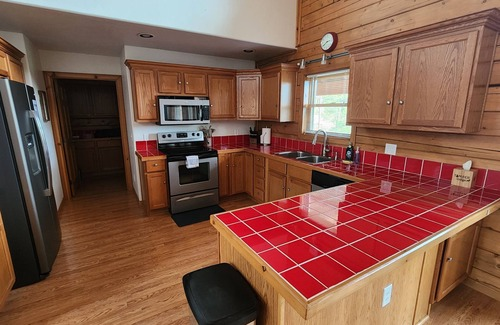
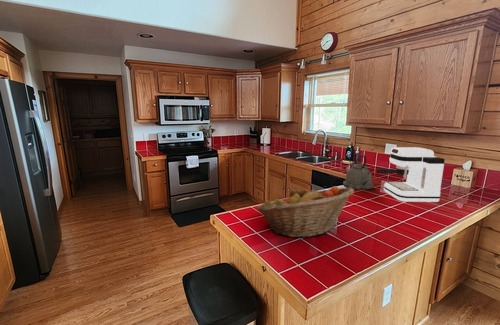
+ kettle (360, 170)
+ coffee maker (410, 173)
+ fruit basket (305, 205)
